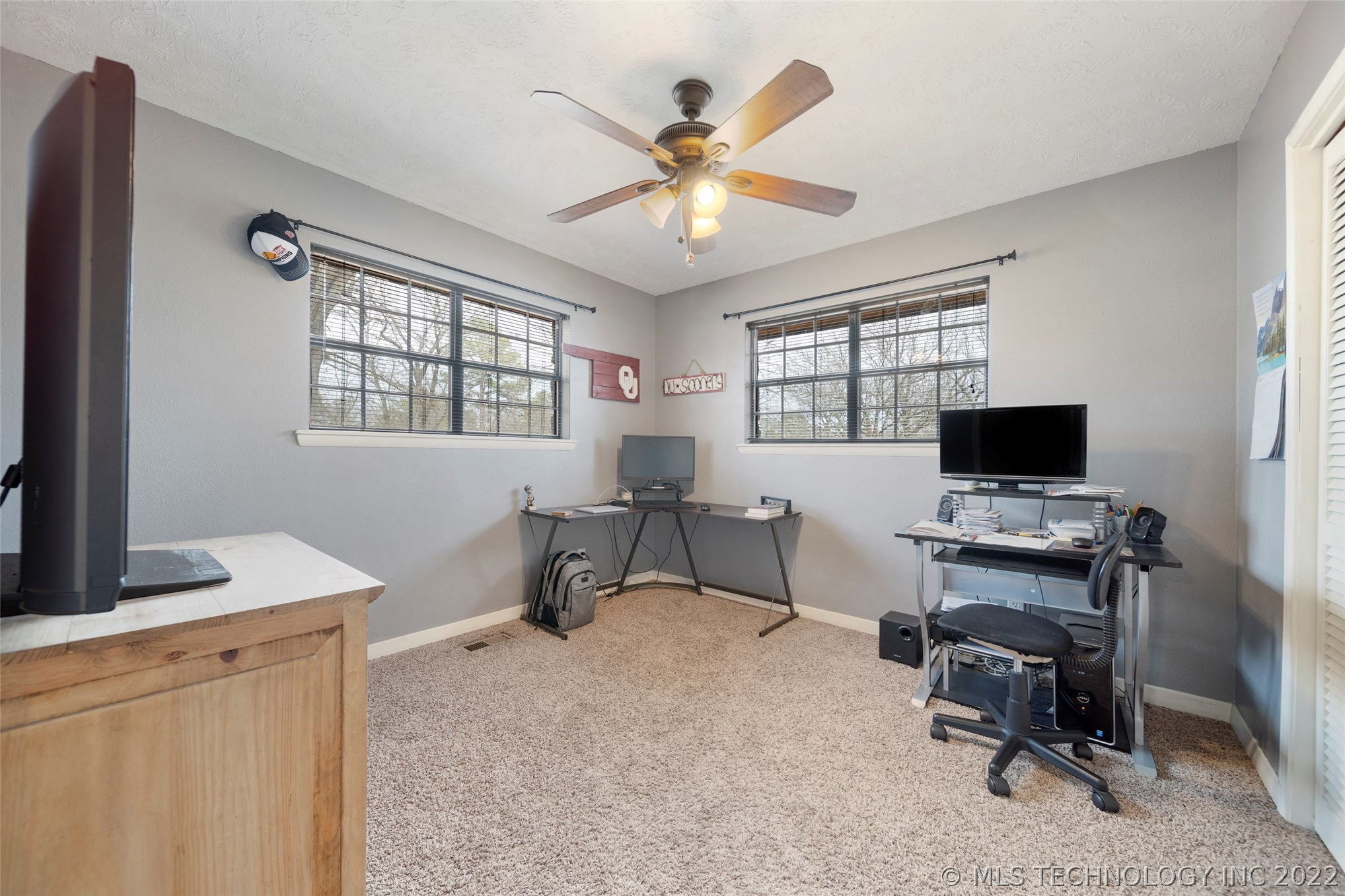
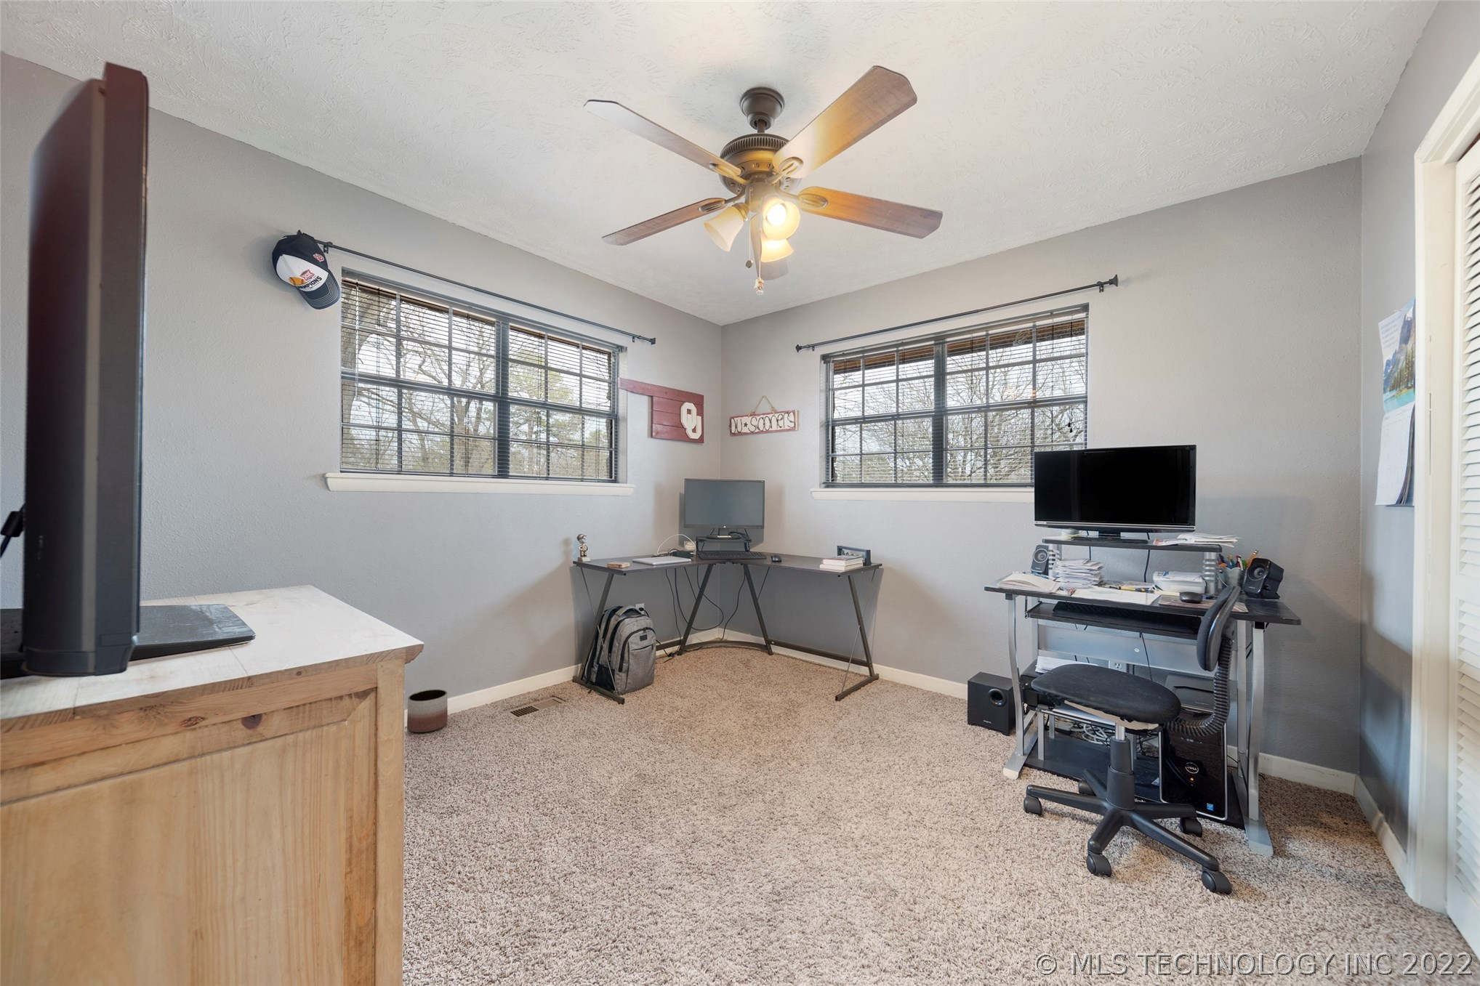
+ planter (427, 711)
